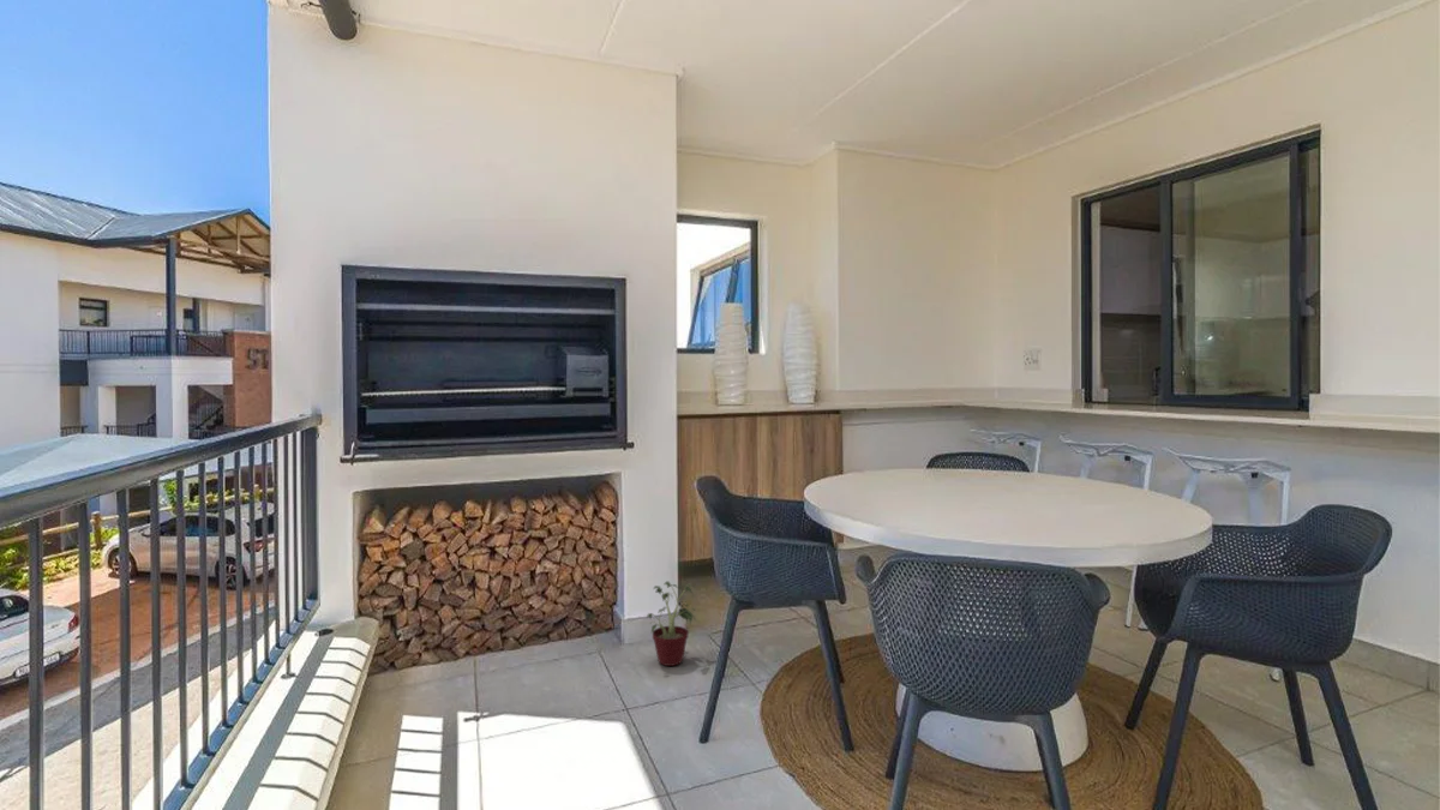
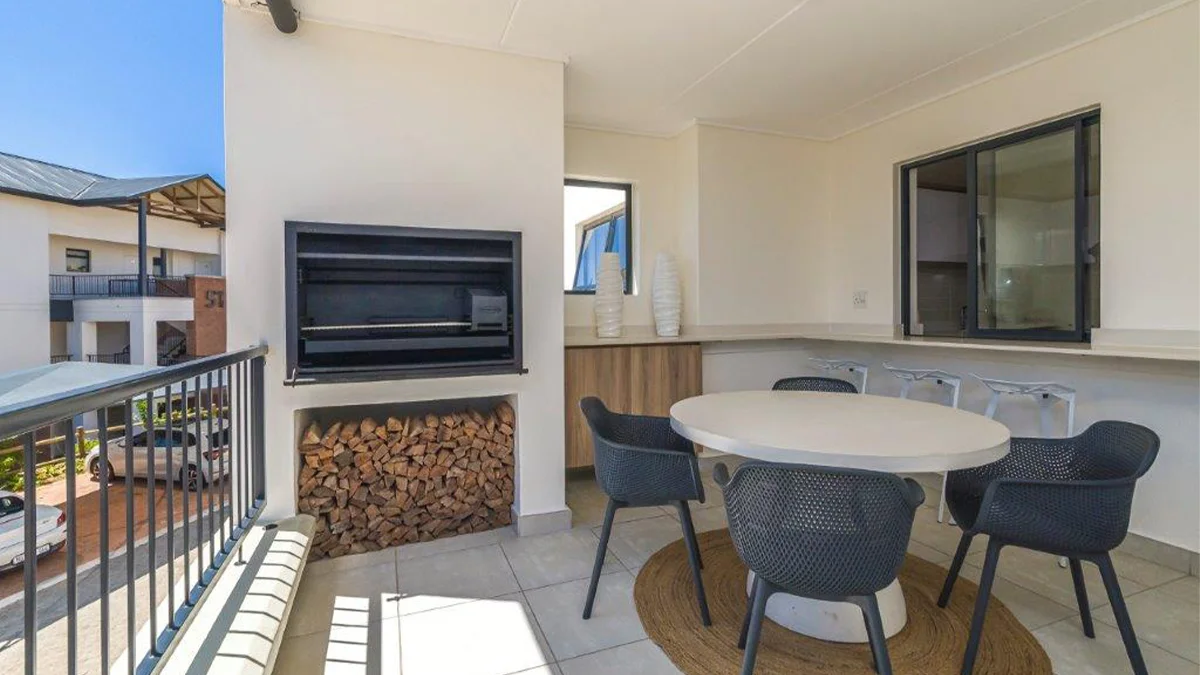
- potted plant (668, 617)
